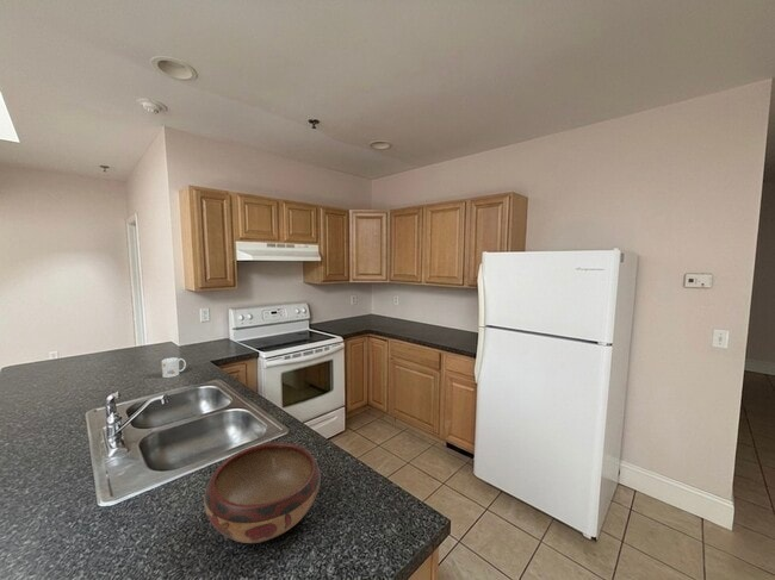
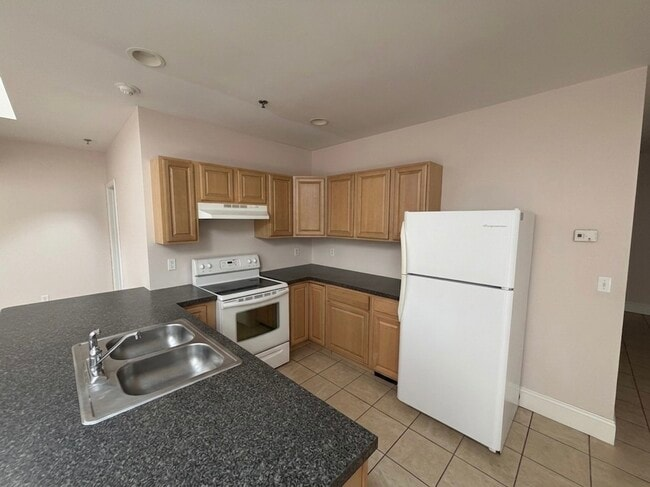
- decorative bowl (265, 492)
- mug (174, 366)
